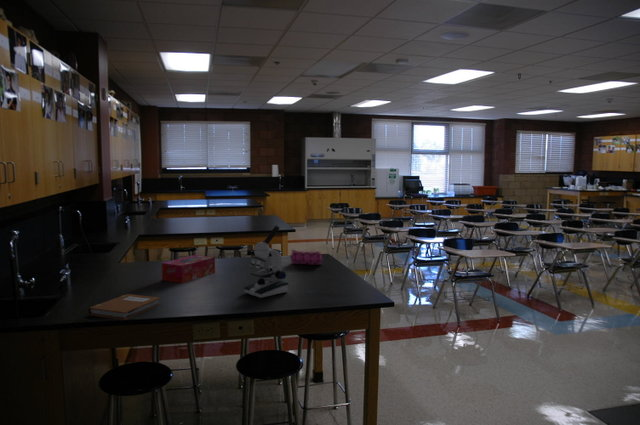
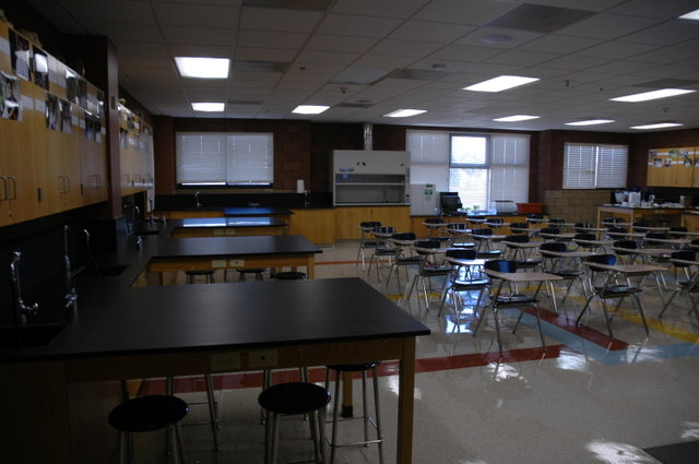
- pencil case (306, 257)
- tissue box (189, 268)
- notebook (126, 305)
- microscope (265, 259)
